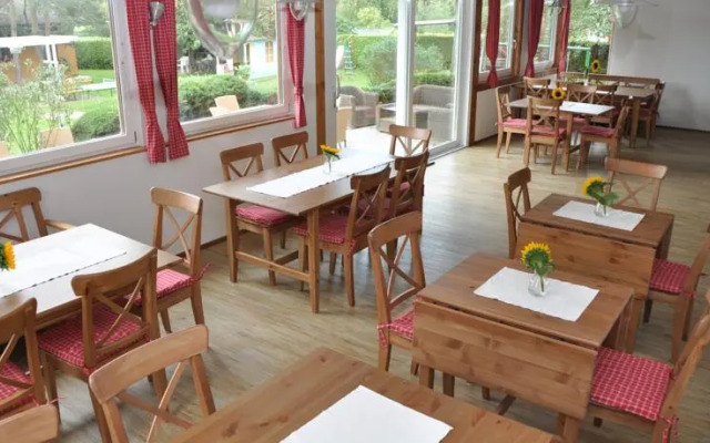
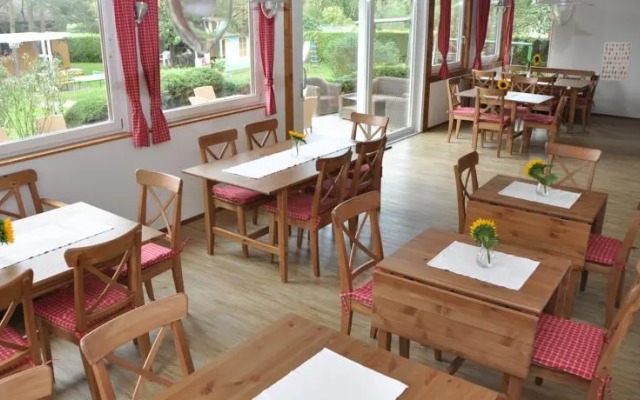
+ wall art (616, 61)
